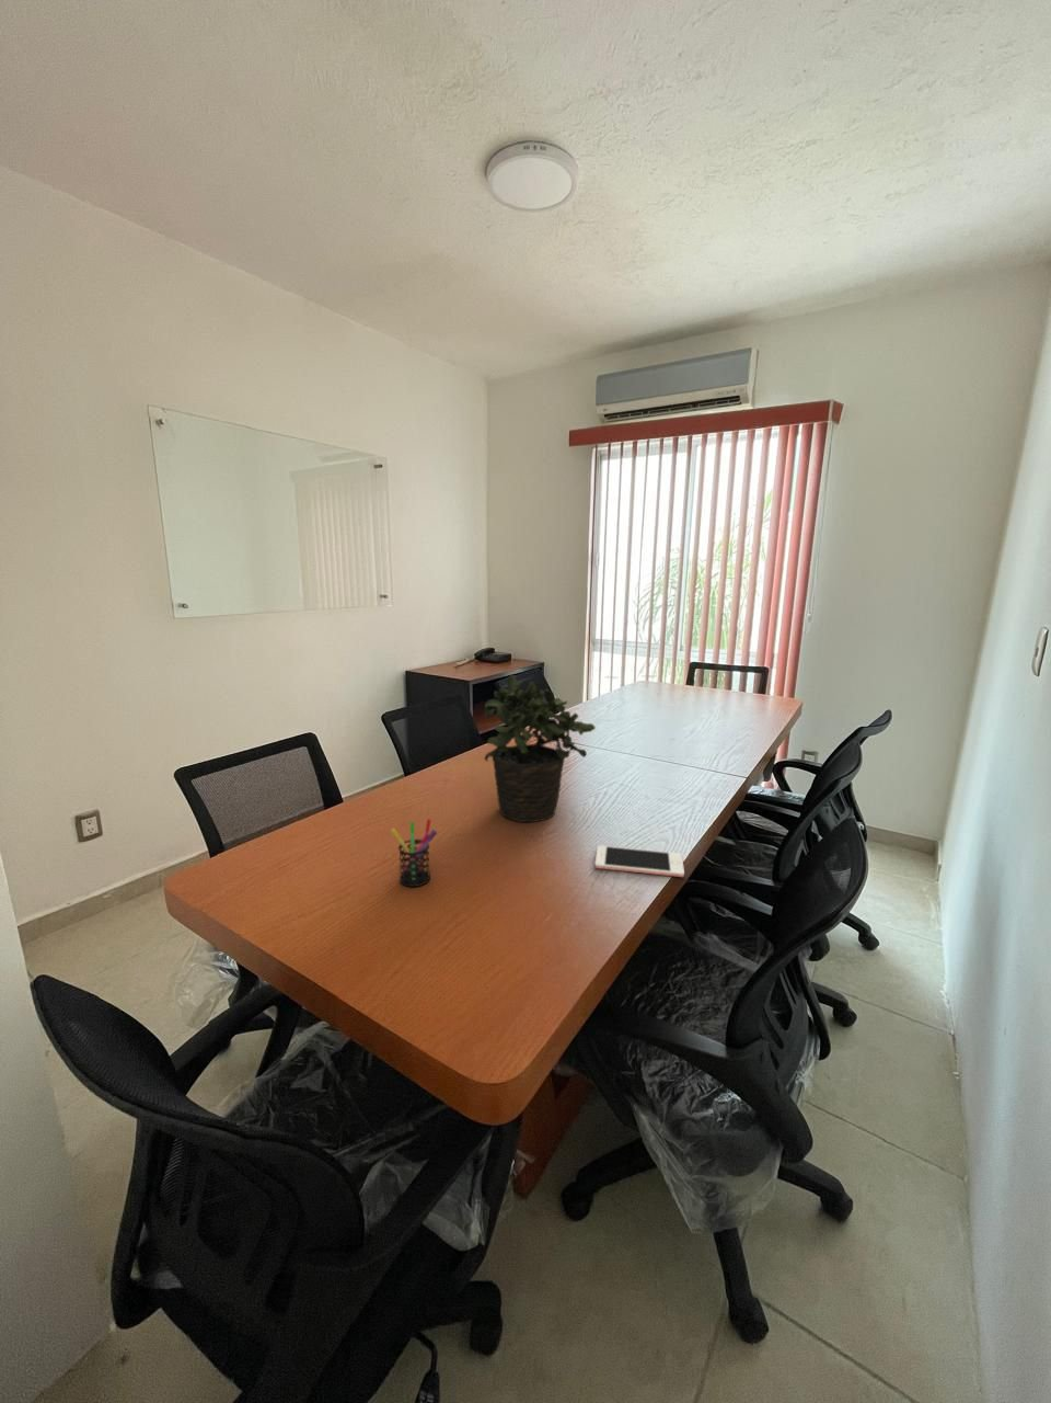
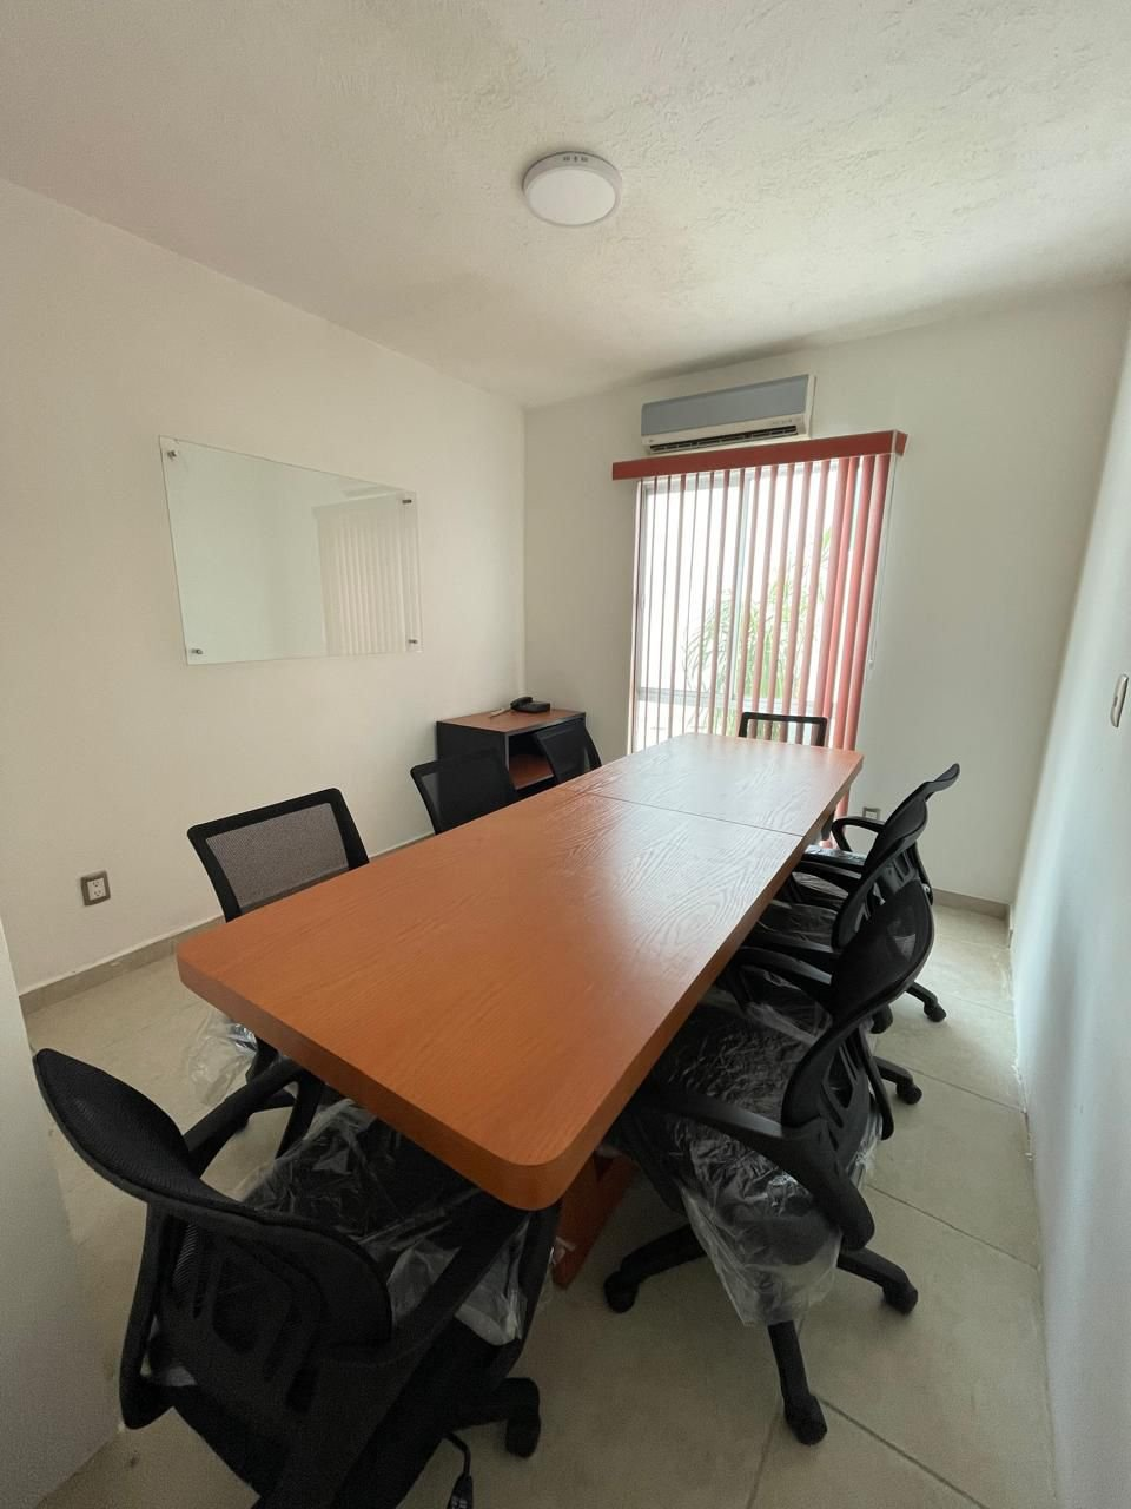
- pen holder (415, 848)
- potted plant (524, 743)
- cell phone (638, 861)
